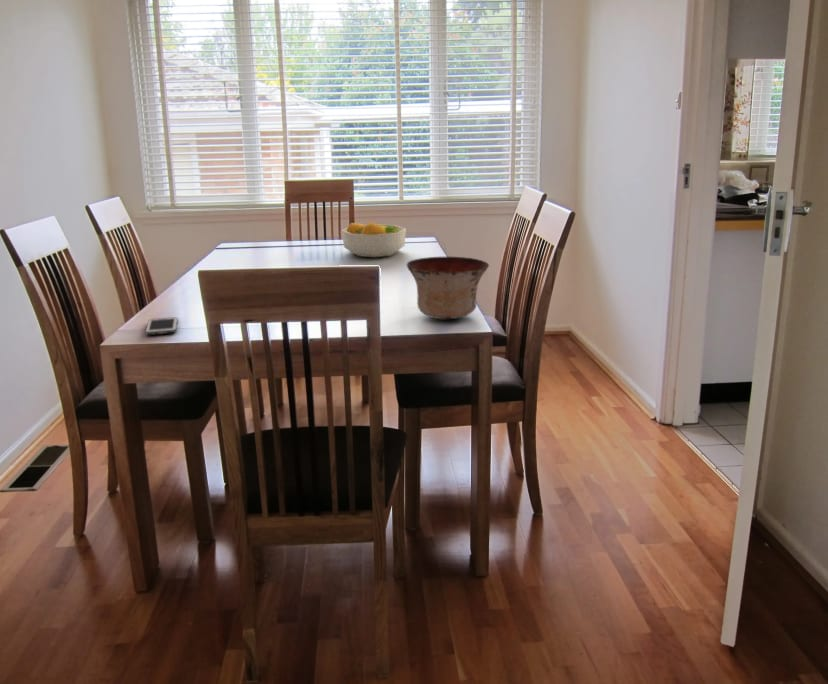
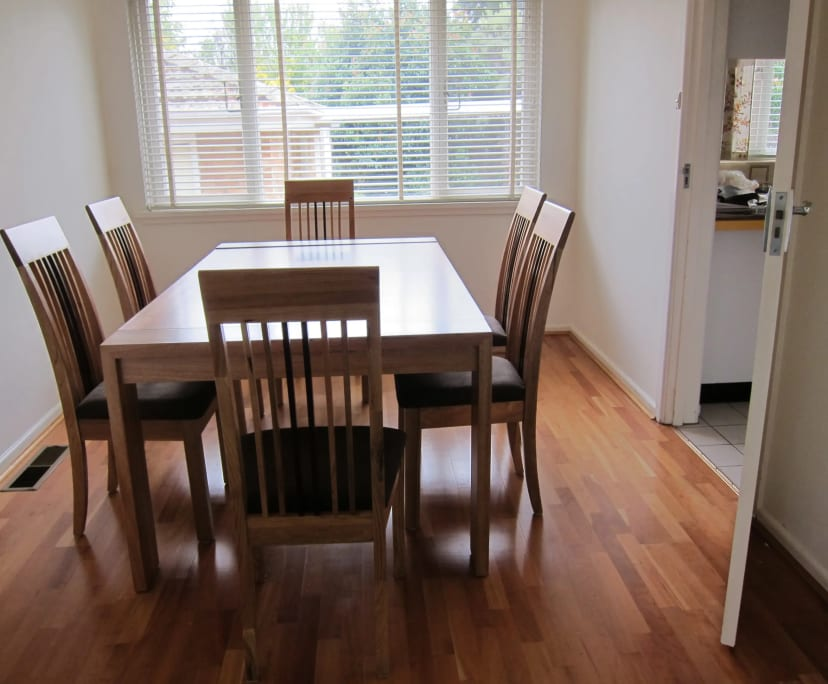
- cell phone (162, 325)
- fruit bowl (374, 235)
- bowl (447, 290)
